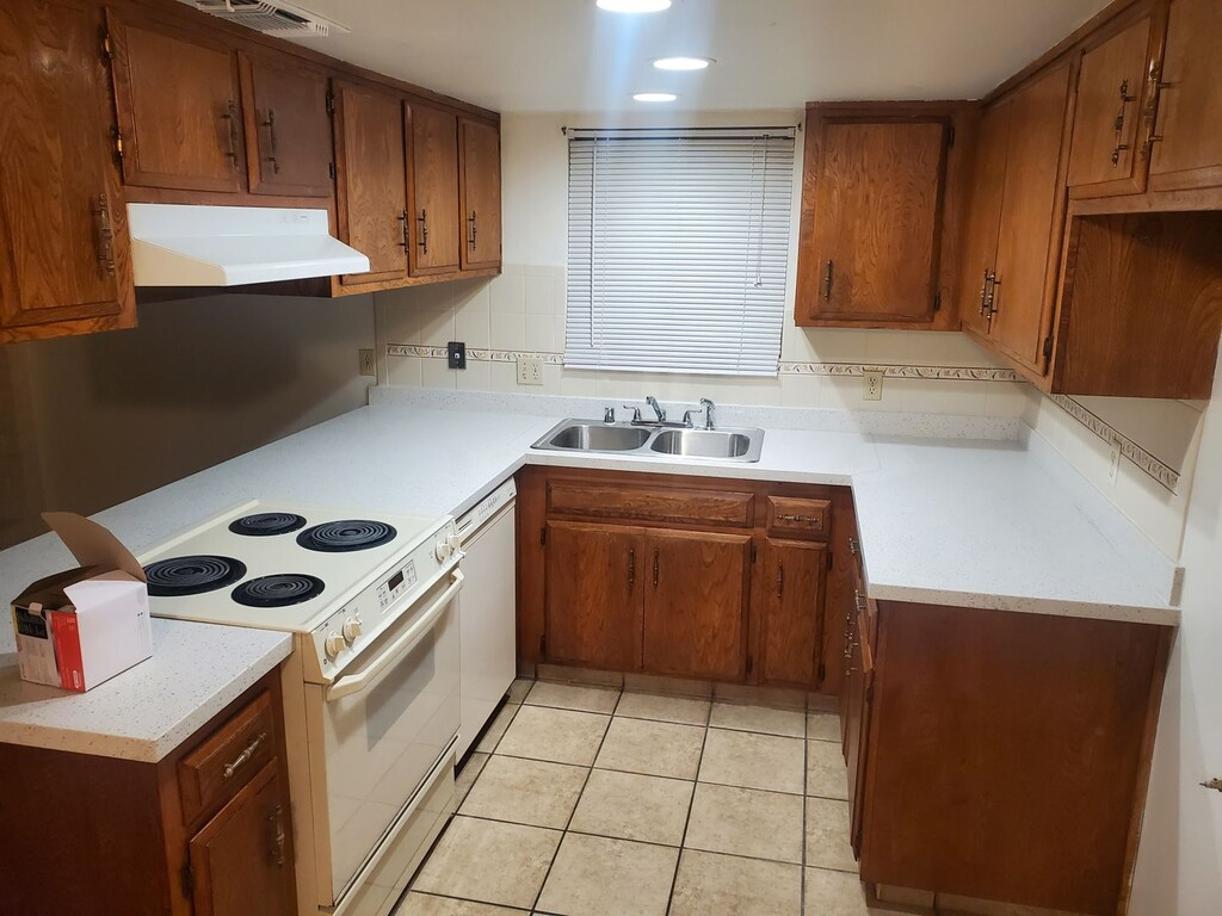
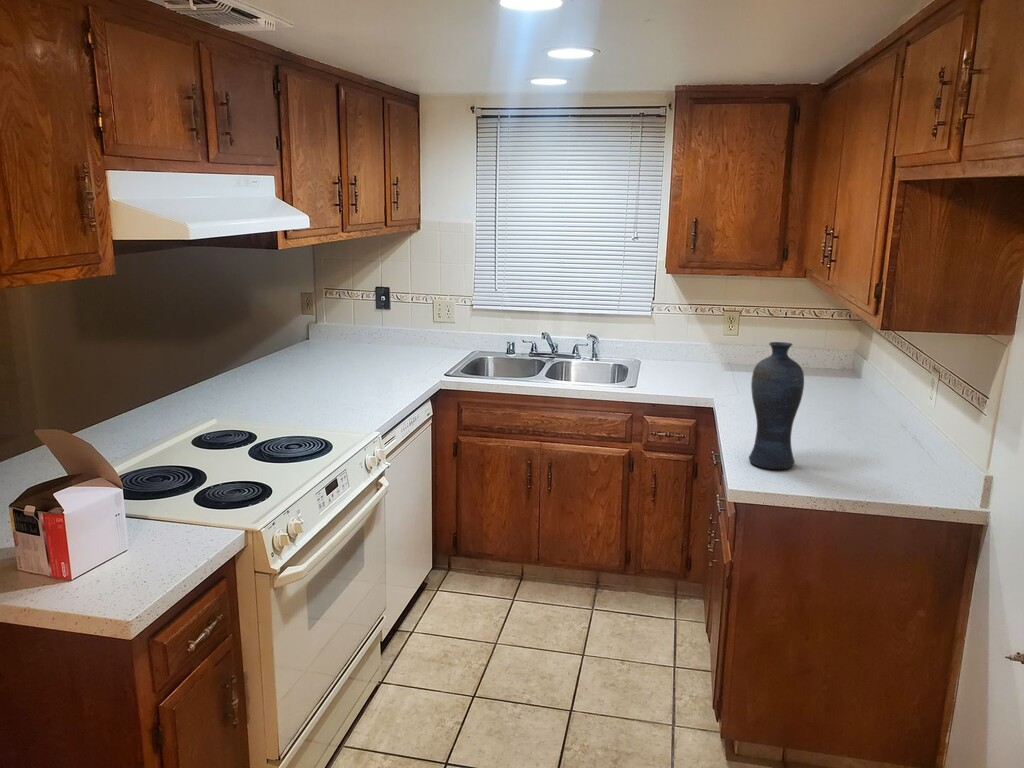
+ vase (775, 404)
